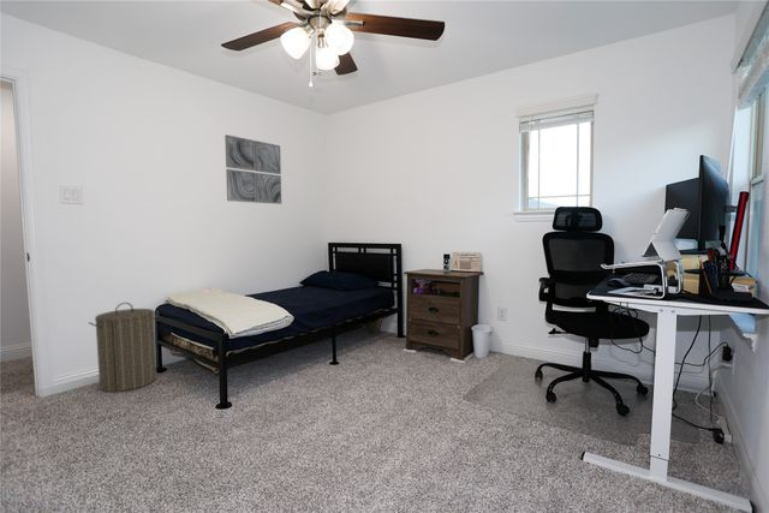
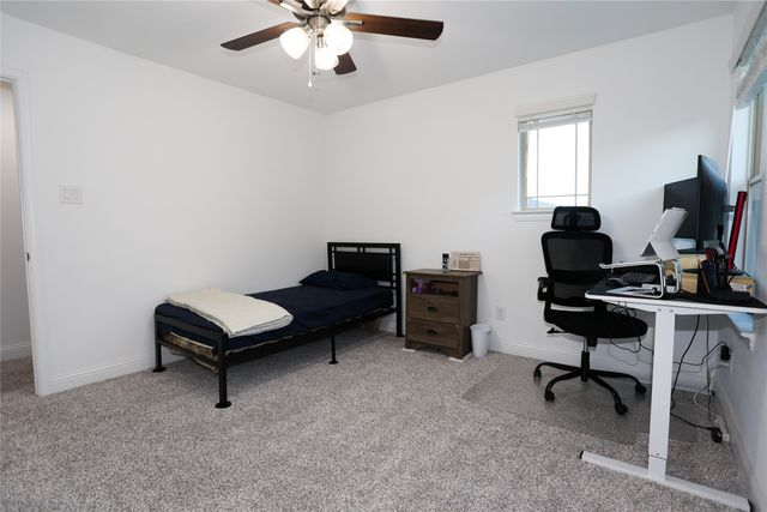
- wall art (255, 171)
- laundry hamper (126, 342)
